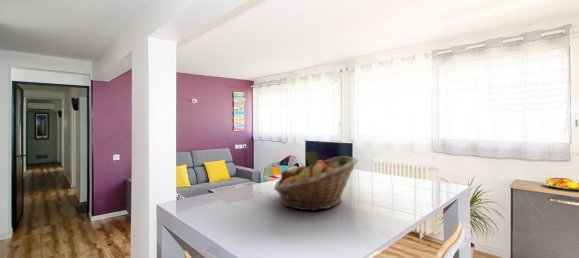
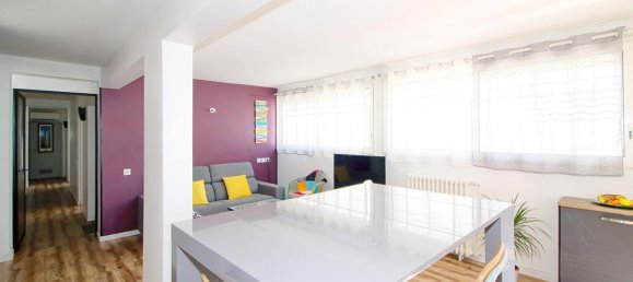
- fruit basket (315, 179)
